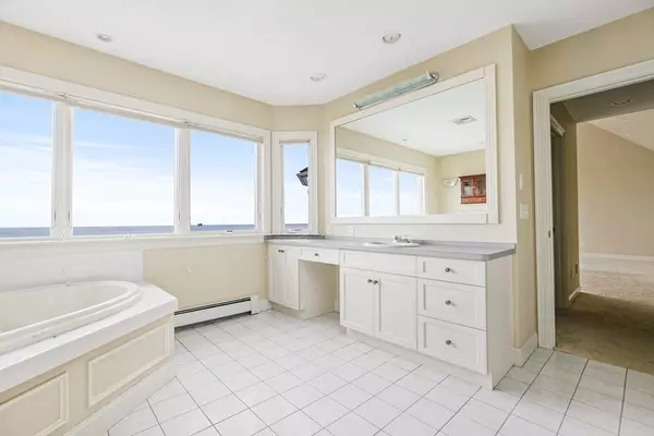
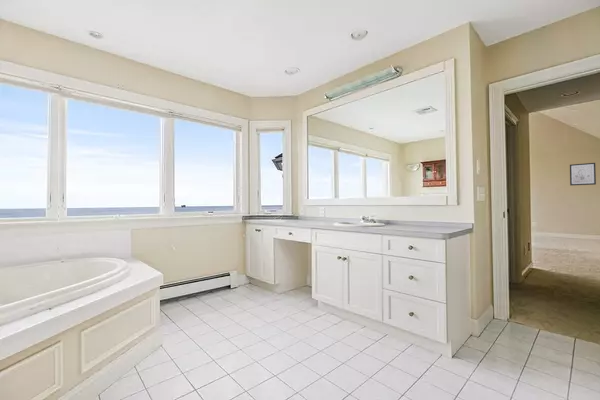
+ wall art (582, 174)
